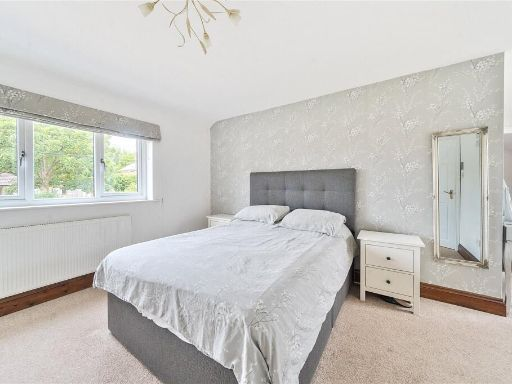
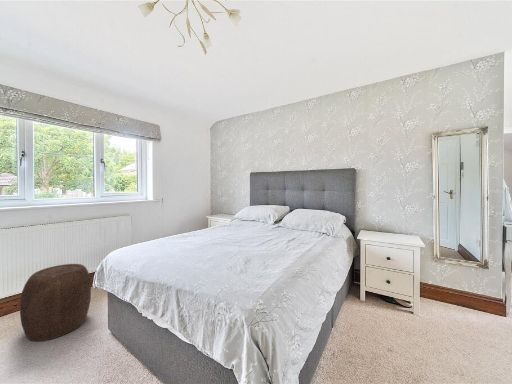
+ stool (58, 297)
